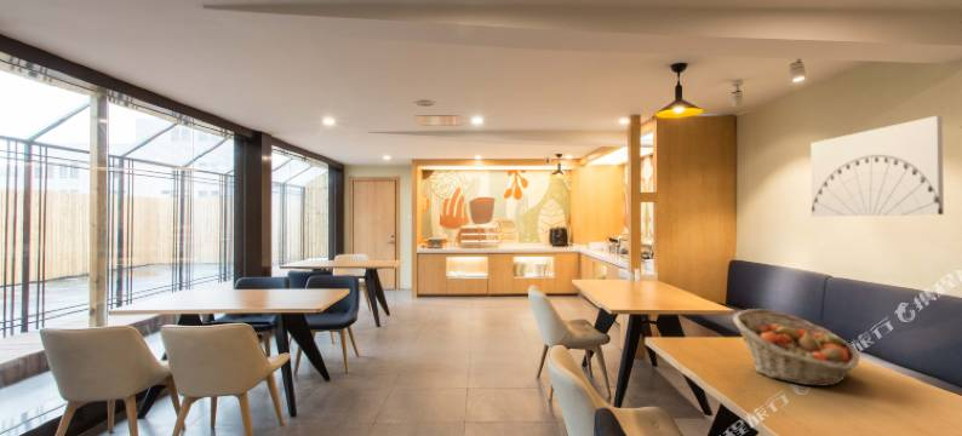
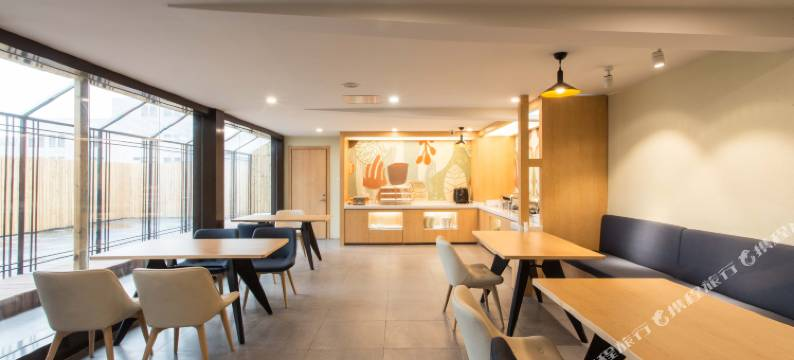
- wall art (866, 173)
- fruit basket (792, 344)
